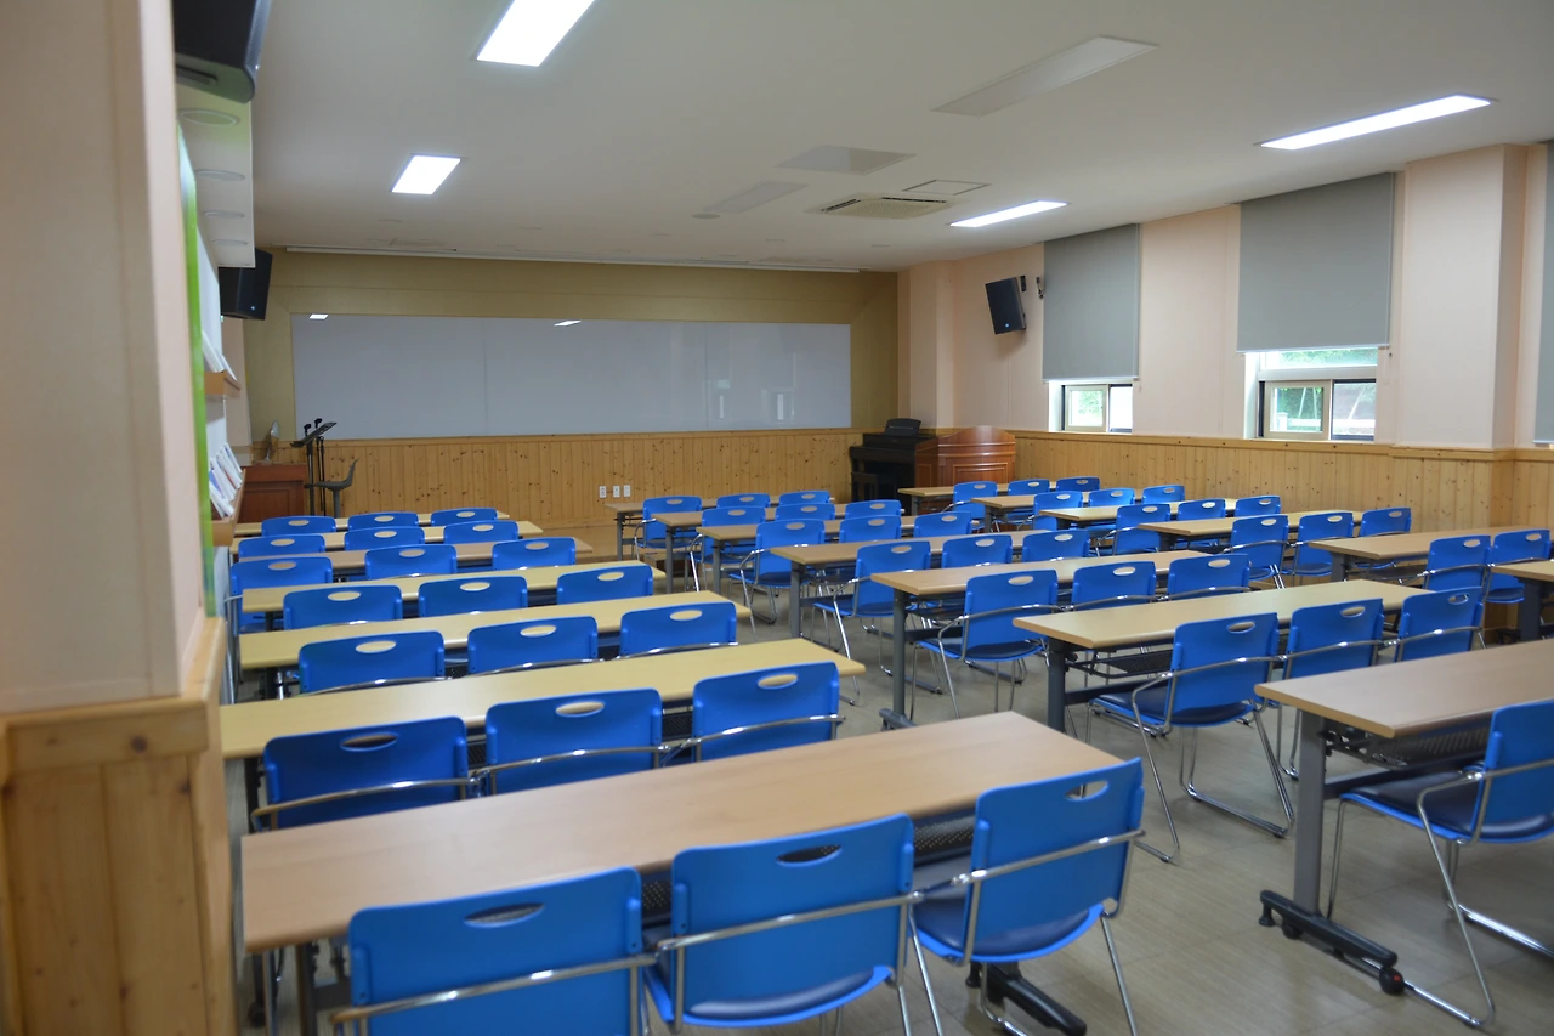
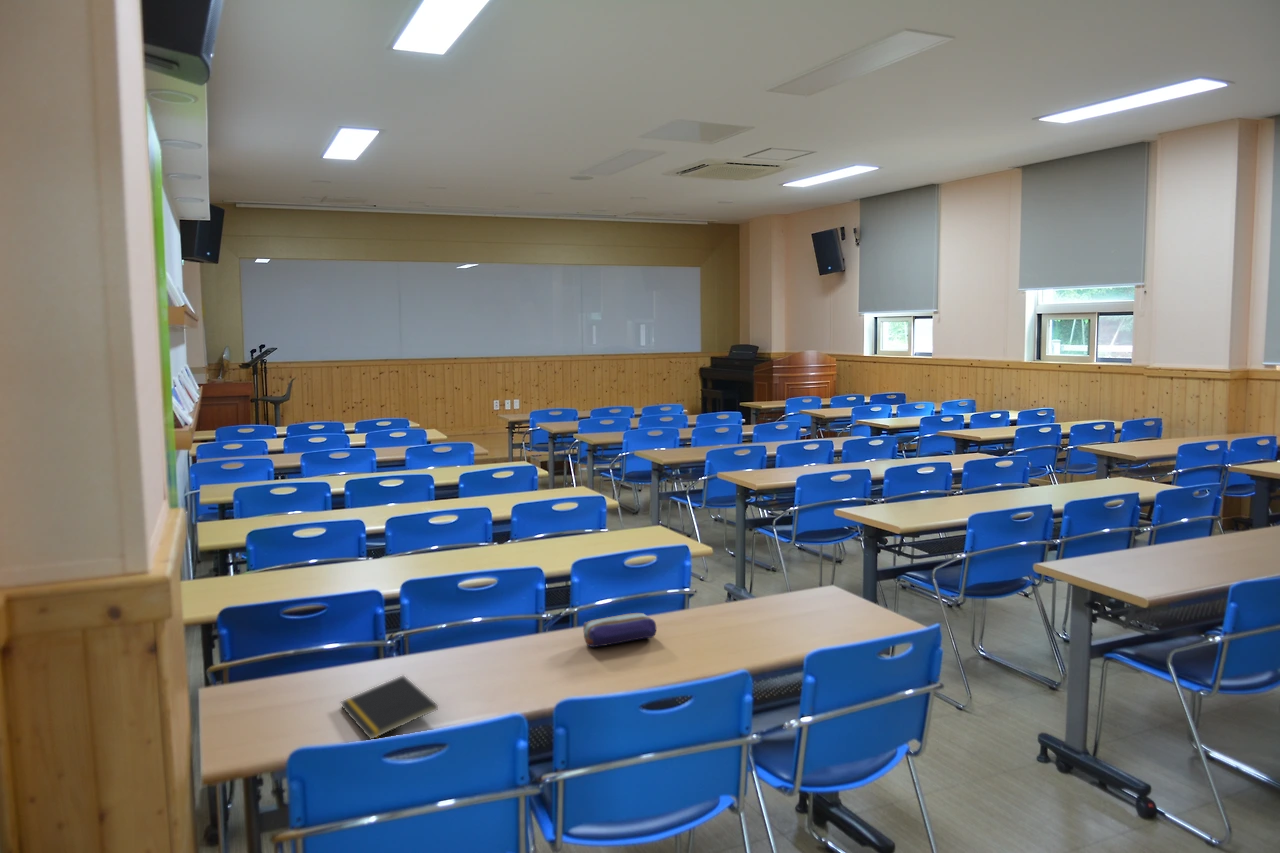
+ notepad (388, 705)
+ pencil case (620, 629)
